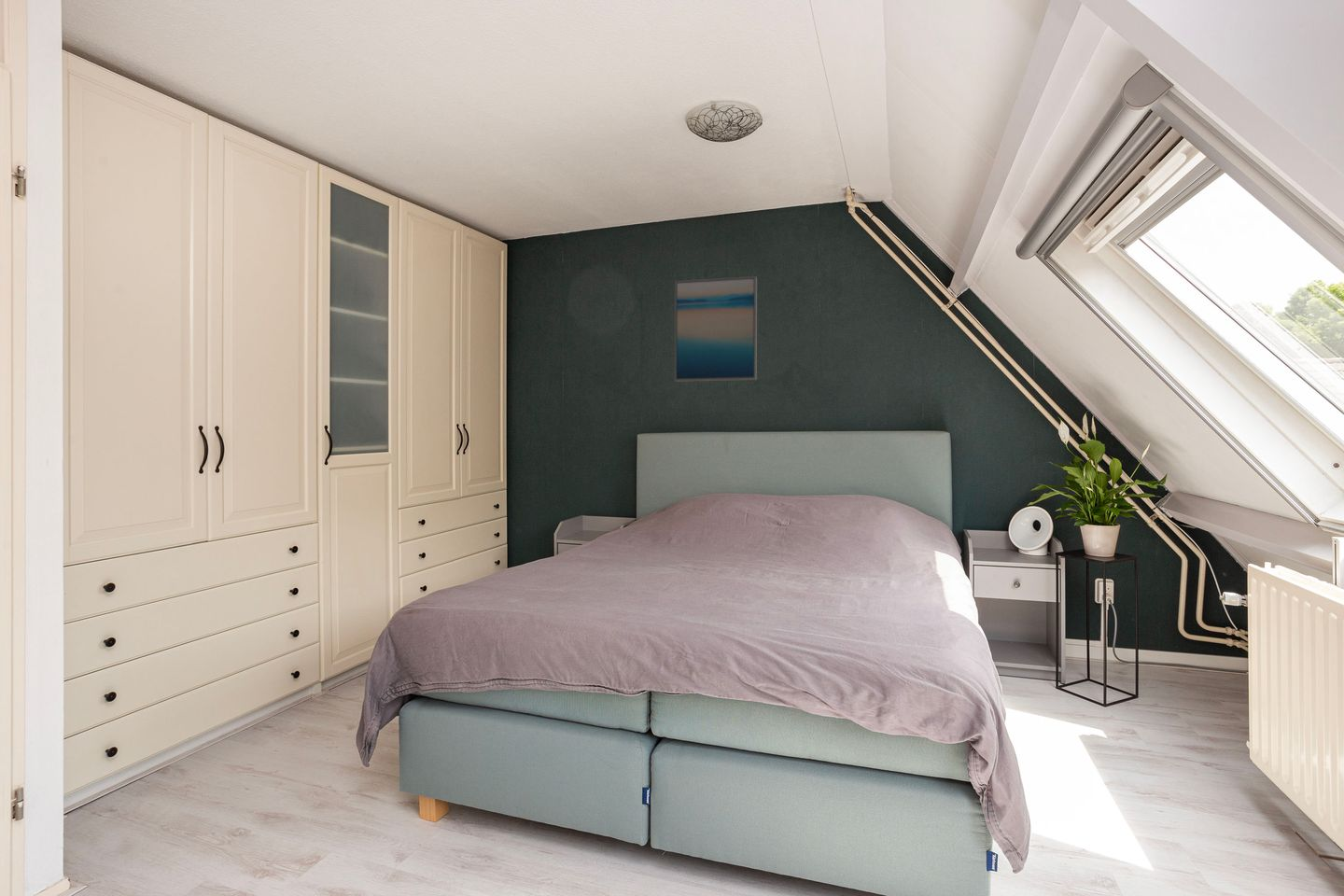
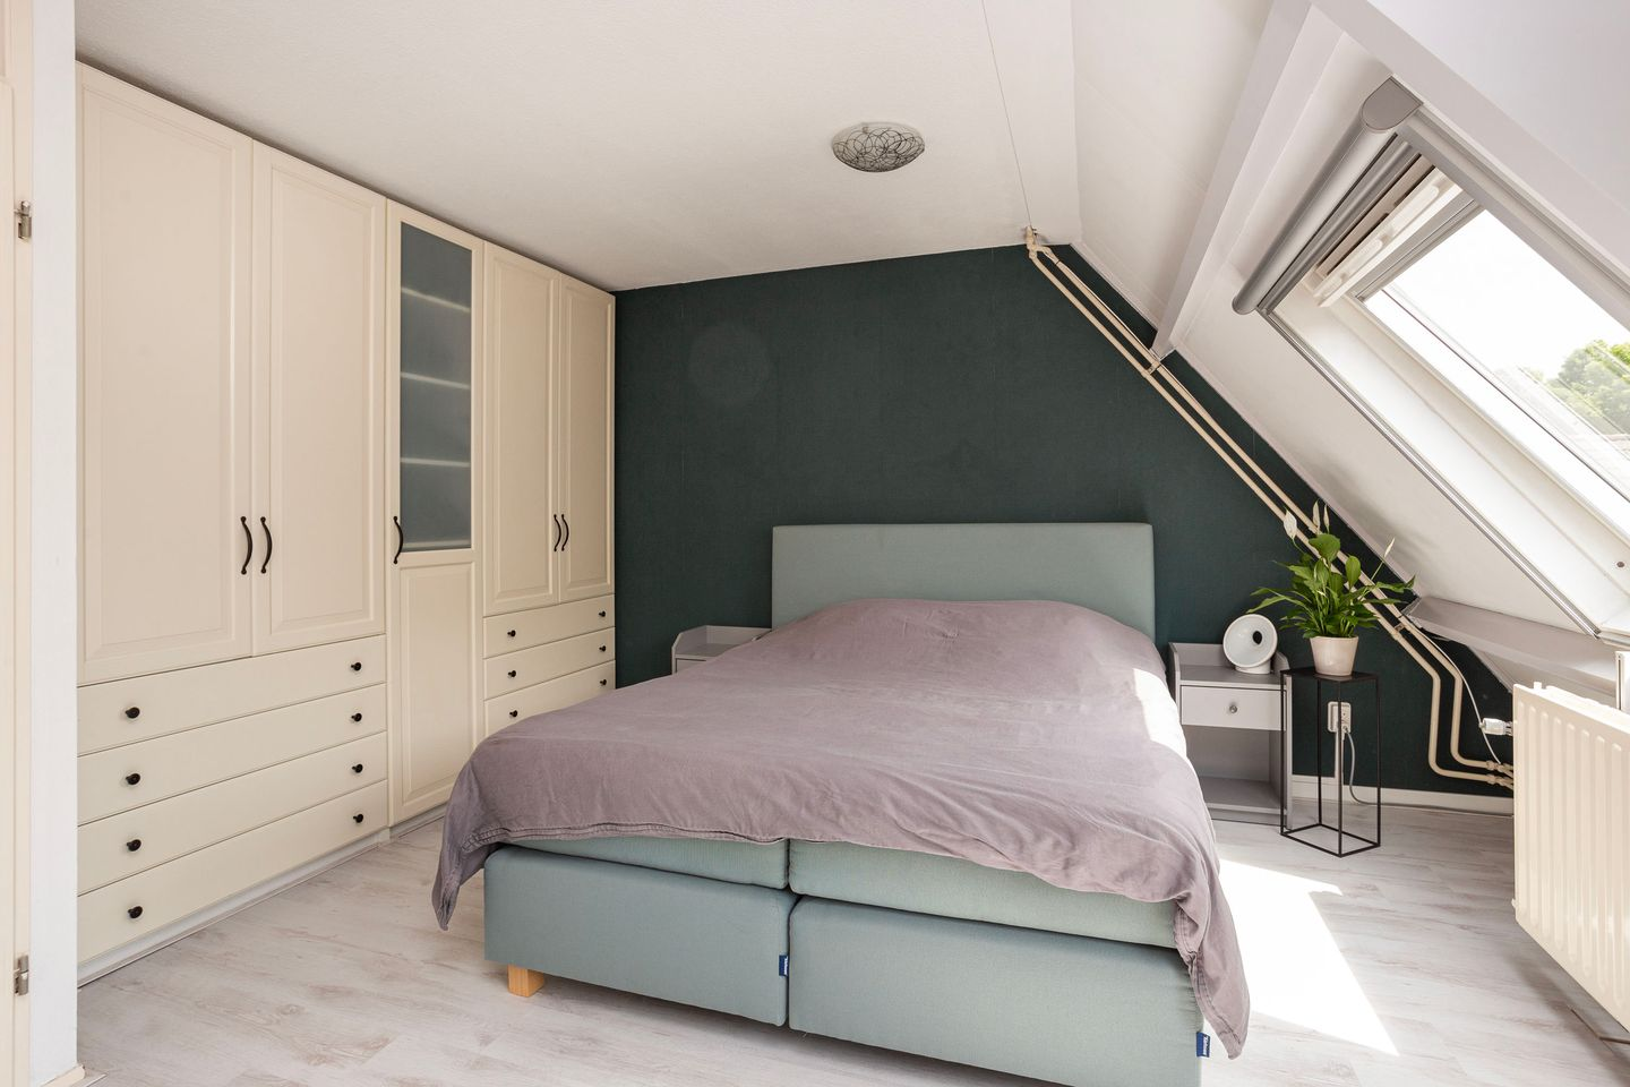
- wall art (715, 329)
